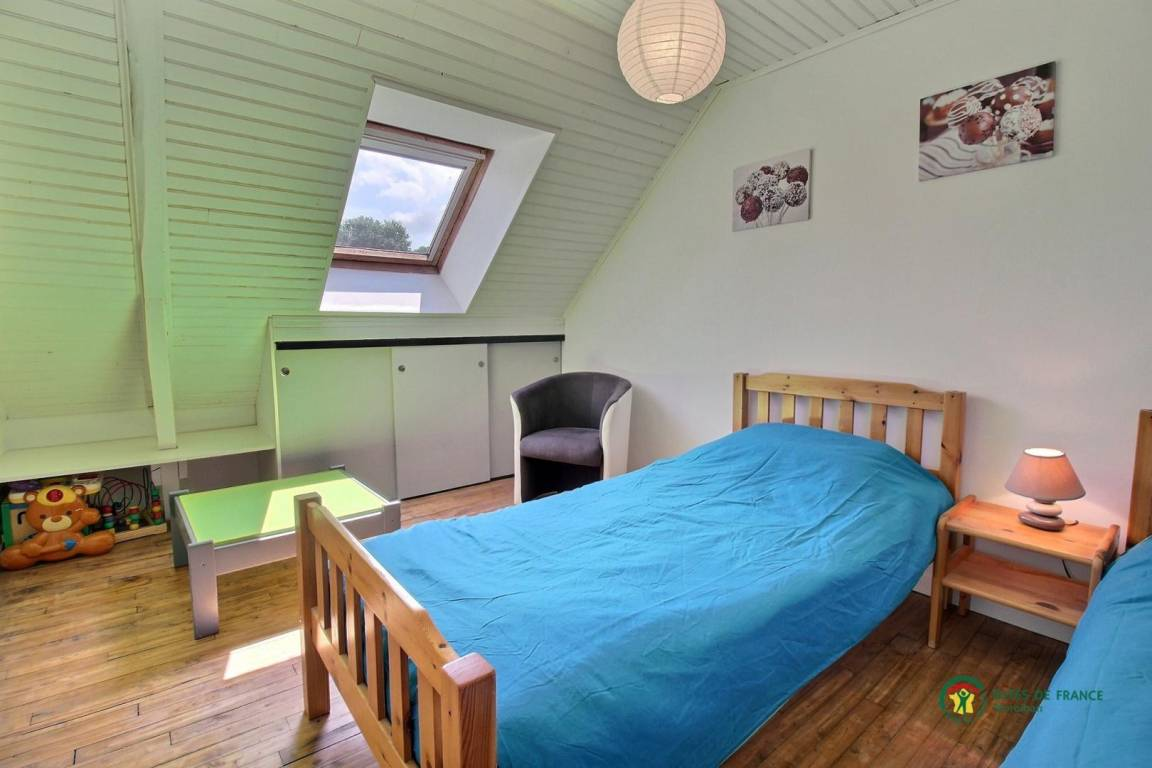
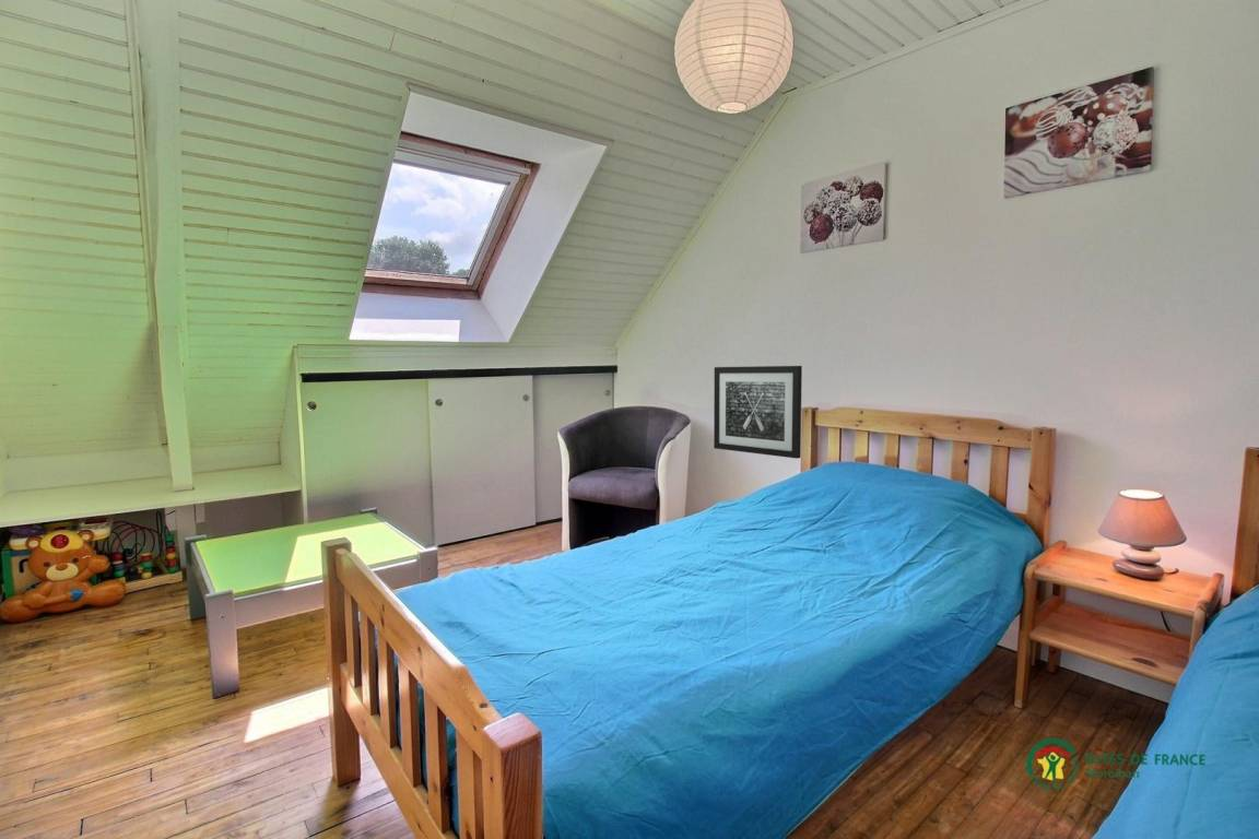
+ wall art (754, 410)
